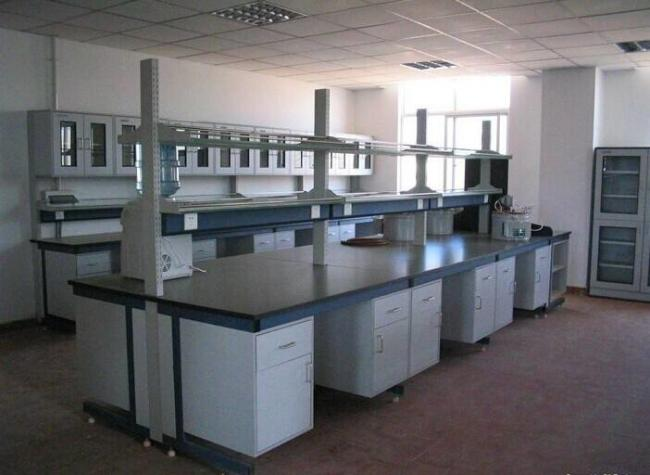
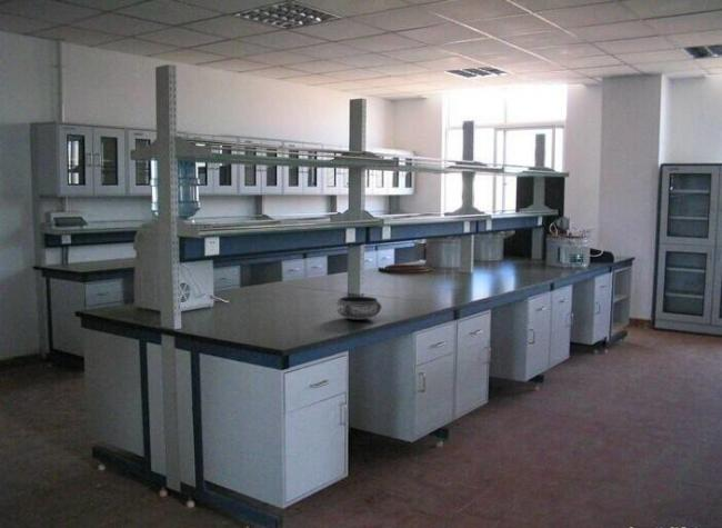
+ bowl (358, 308)
